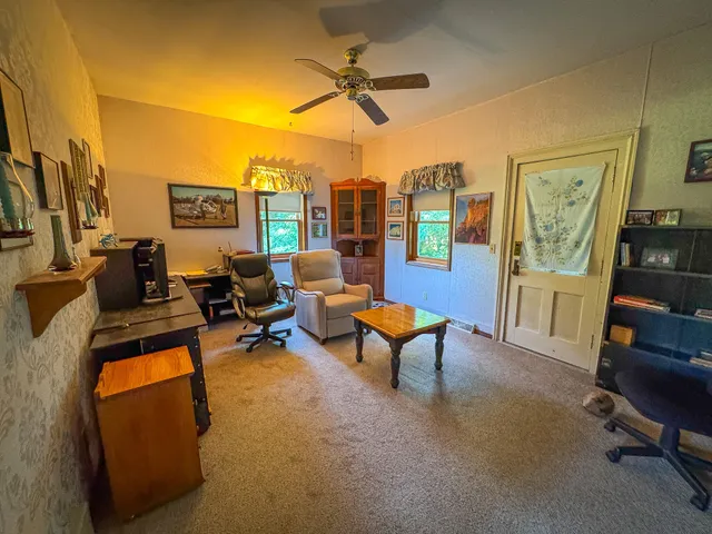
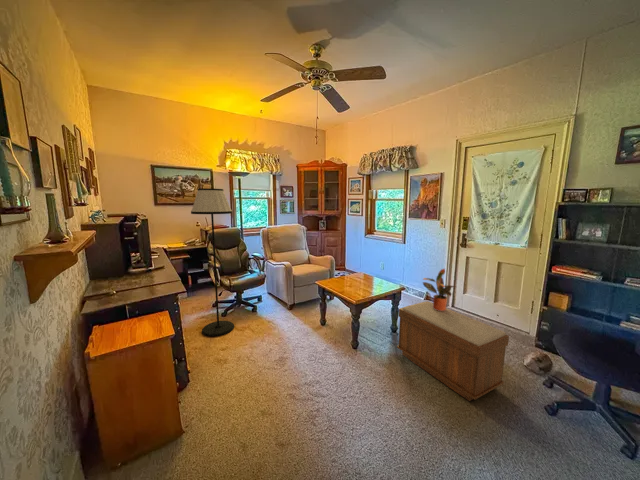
+ bench (446, 343)
+ potted plant (437, 290)
+ floor lamp (214, 261)
